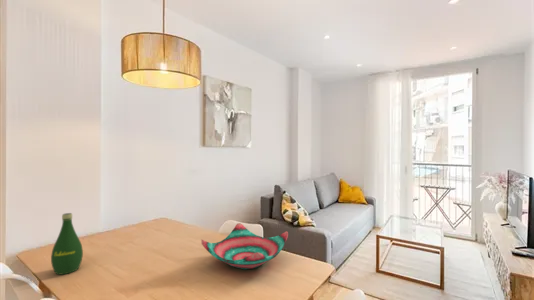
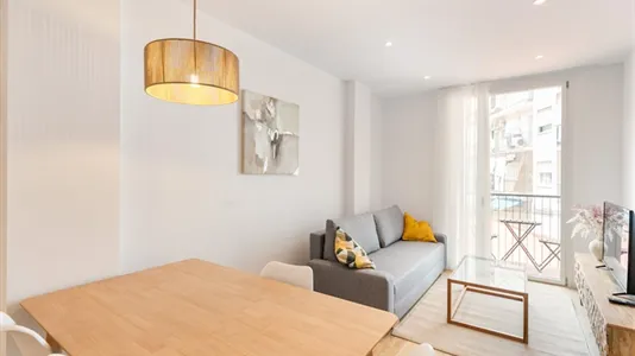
- bottle (67, 242)
- decorative bowl (246, 248)
